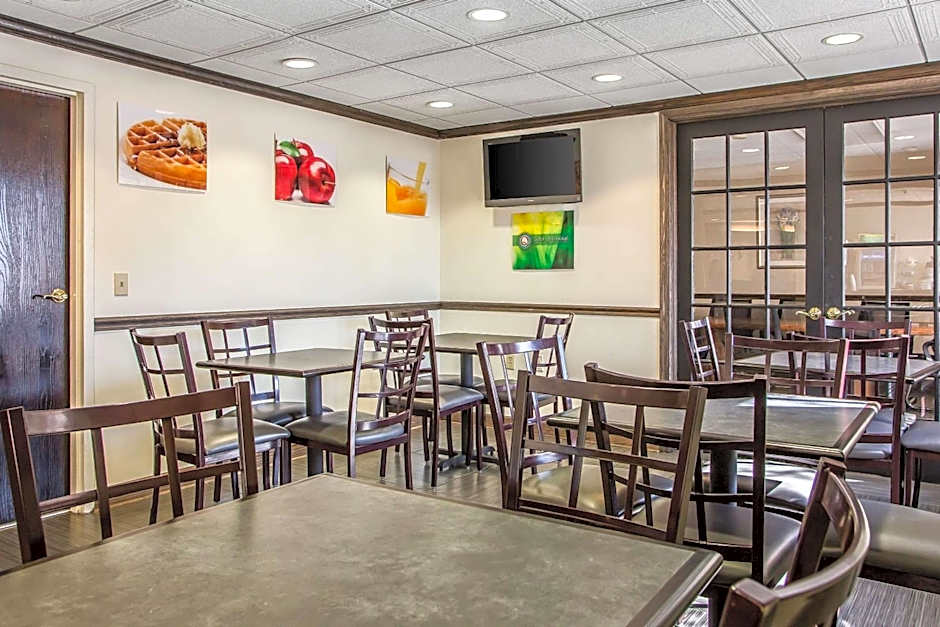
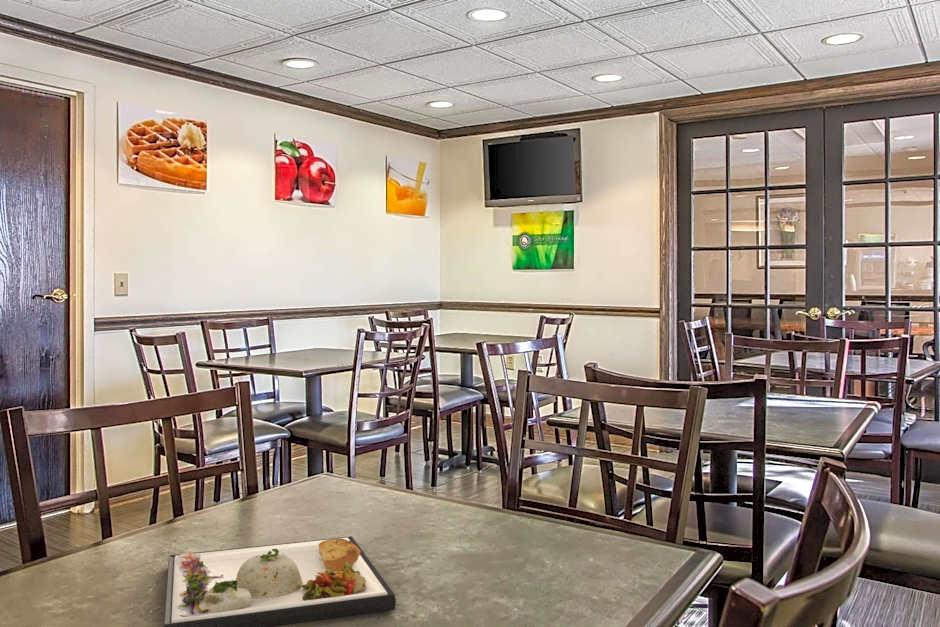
+ dinner plate (273, 564)
